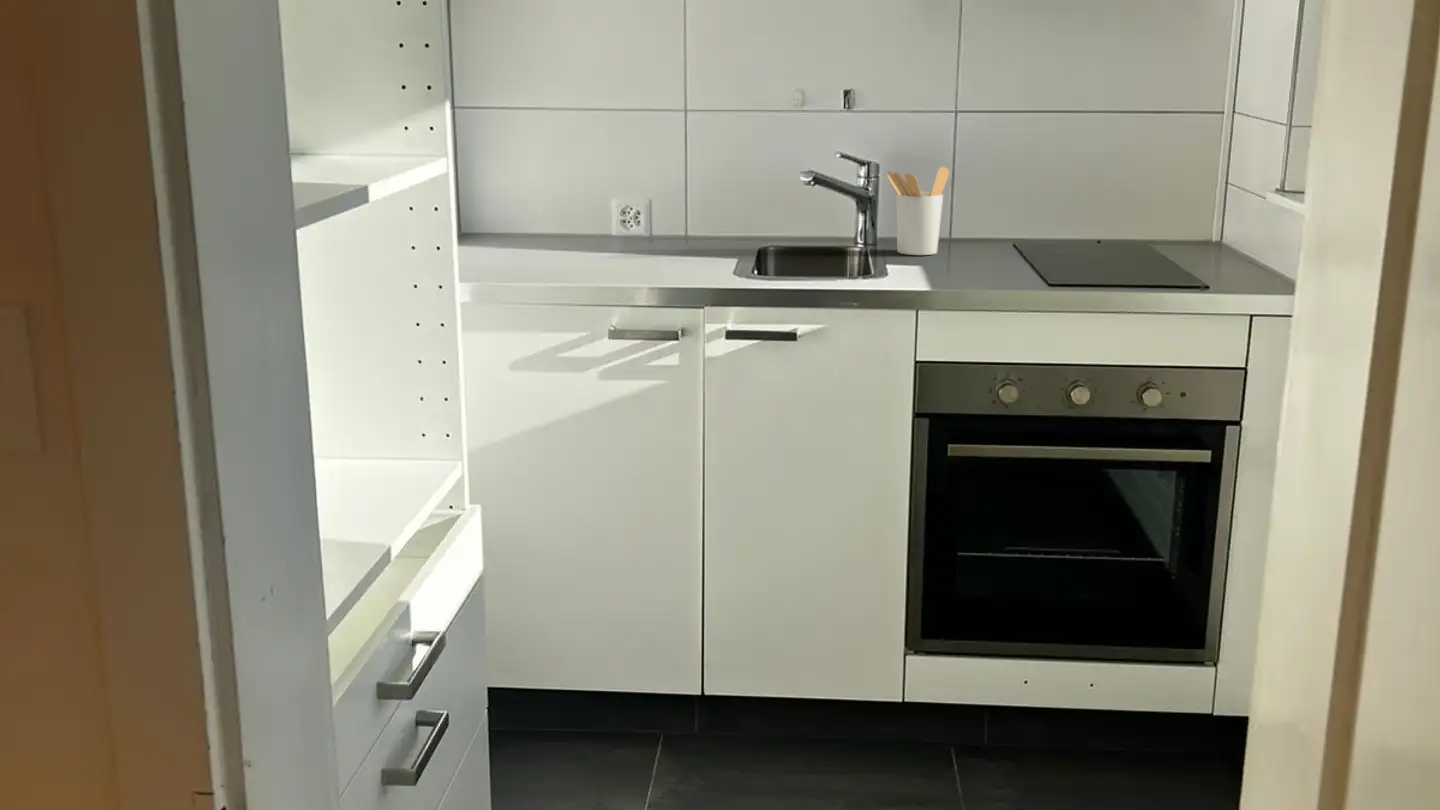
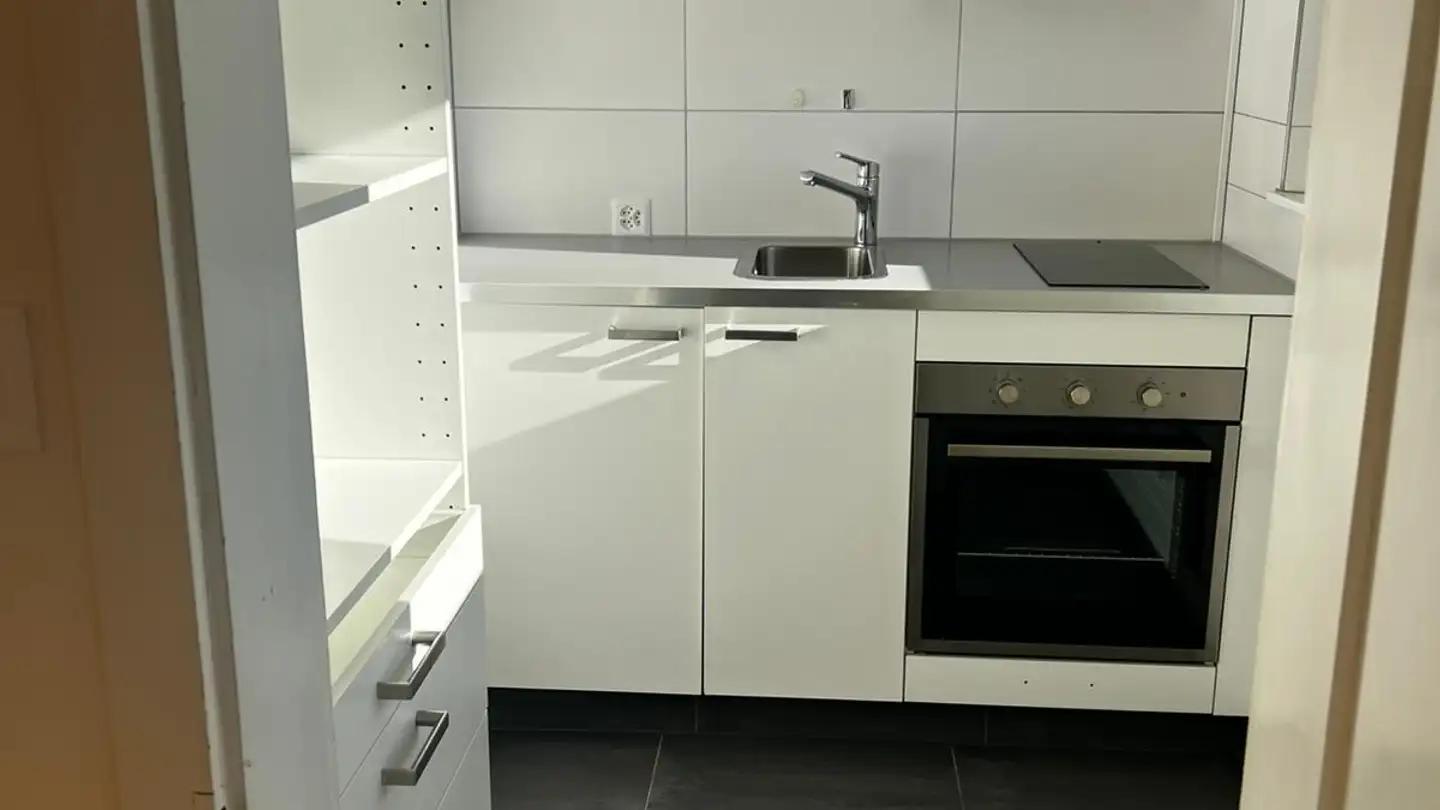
- utensil holder (913, 210)
